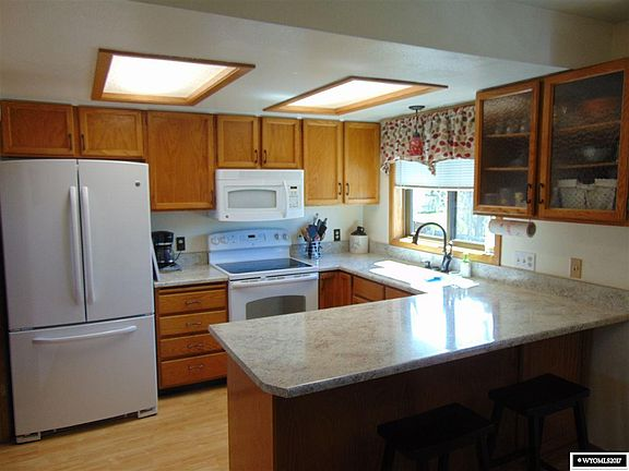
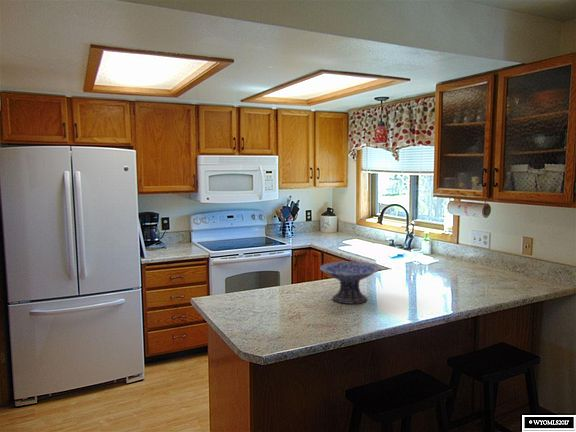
+ decorative bowl (349, 283)
